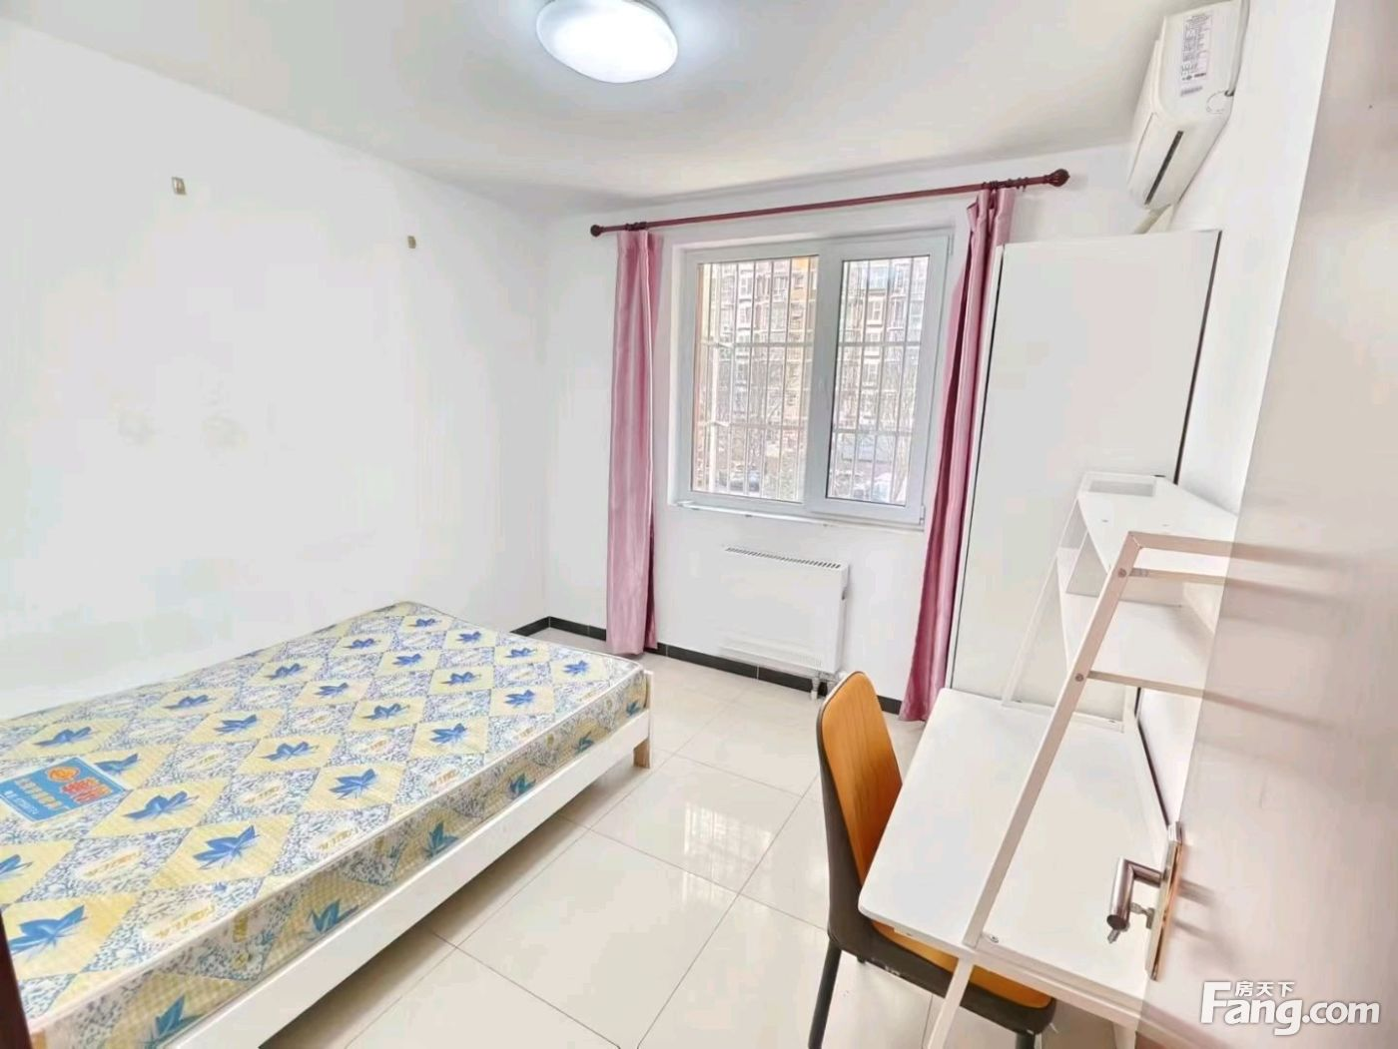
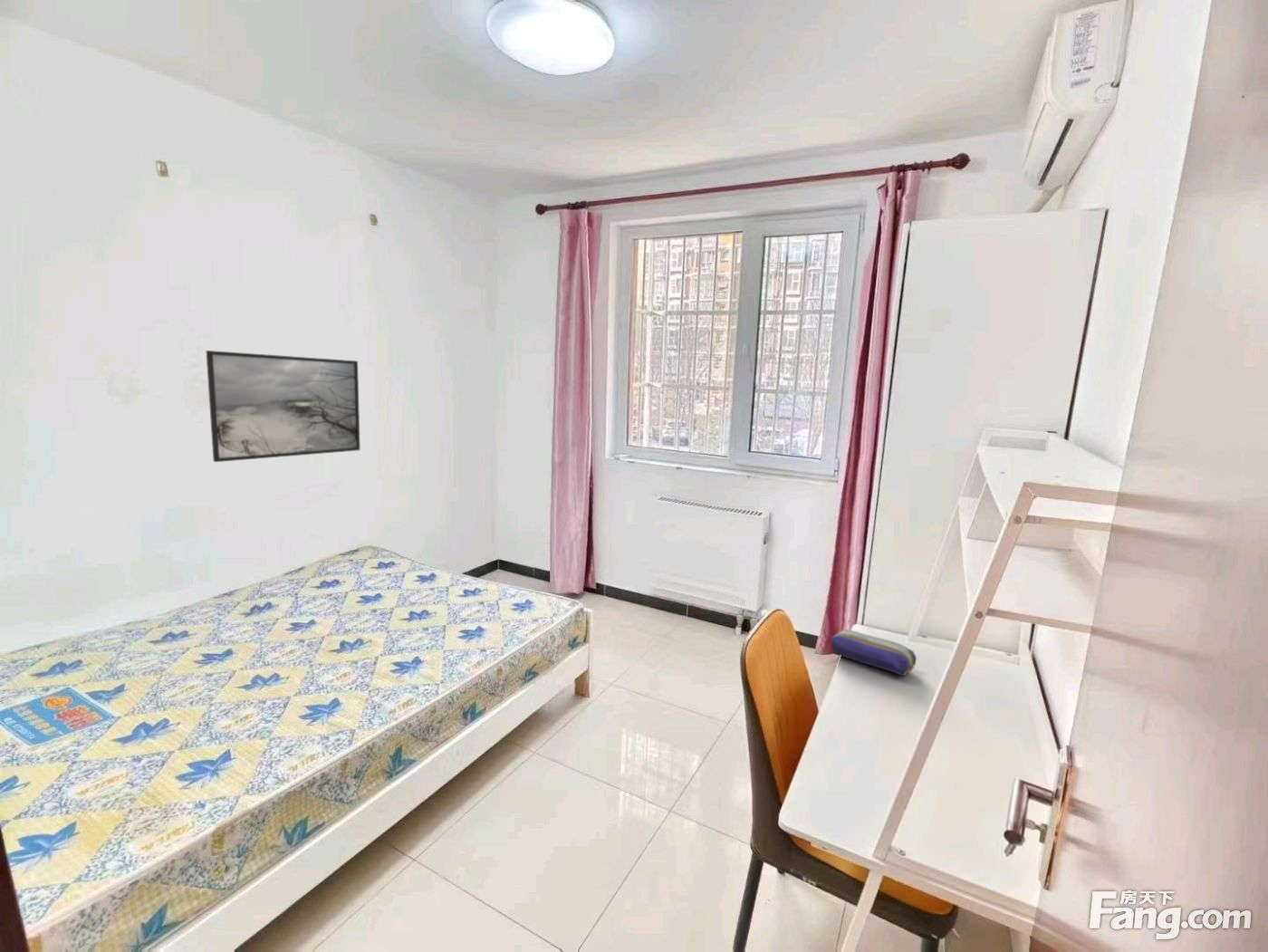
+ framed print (292, 406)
+ pencil case (872, 651)
